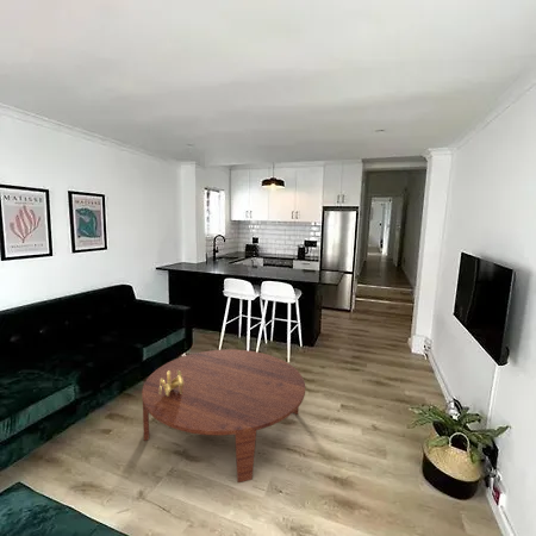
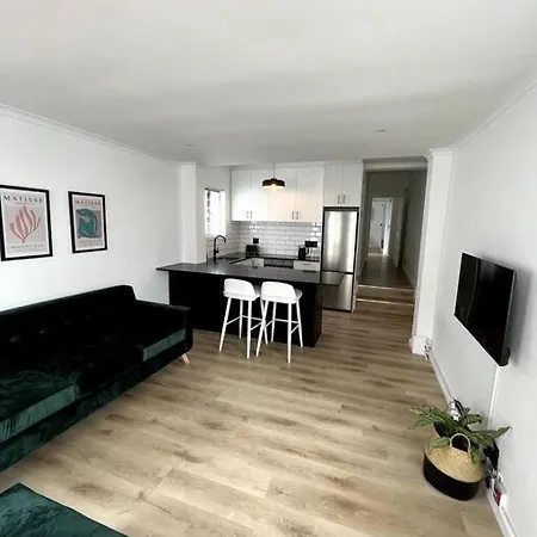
- coffee table (225, 401)
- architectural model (172, 382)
